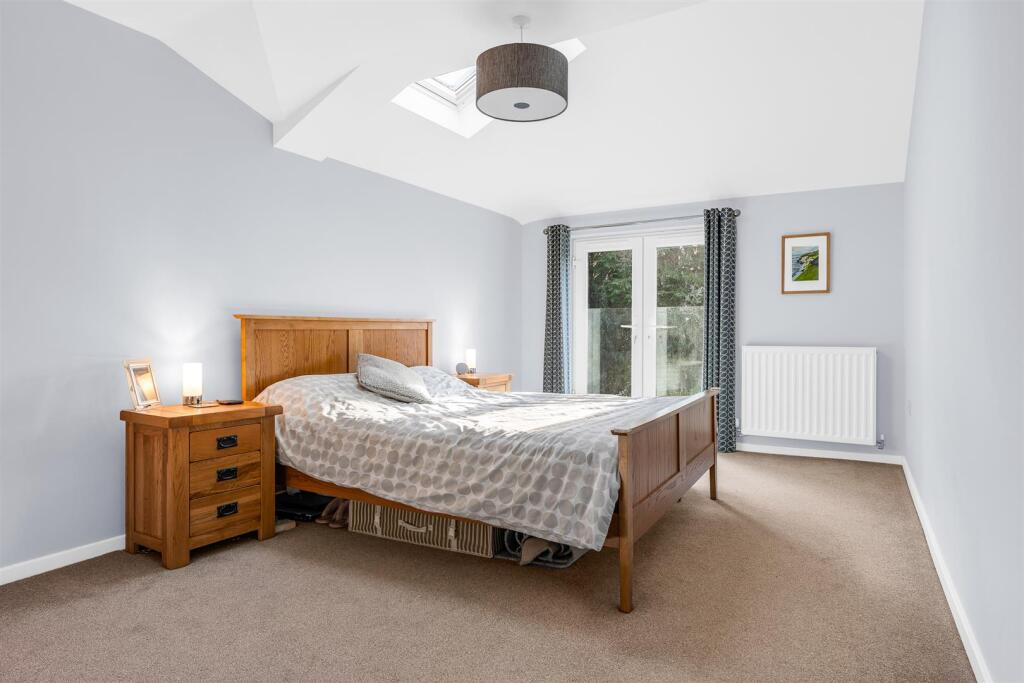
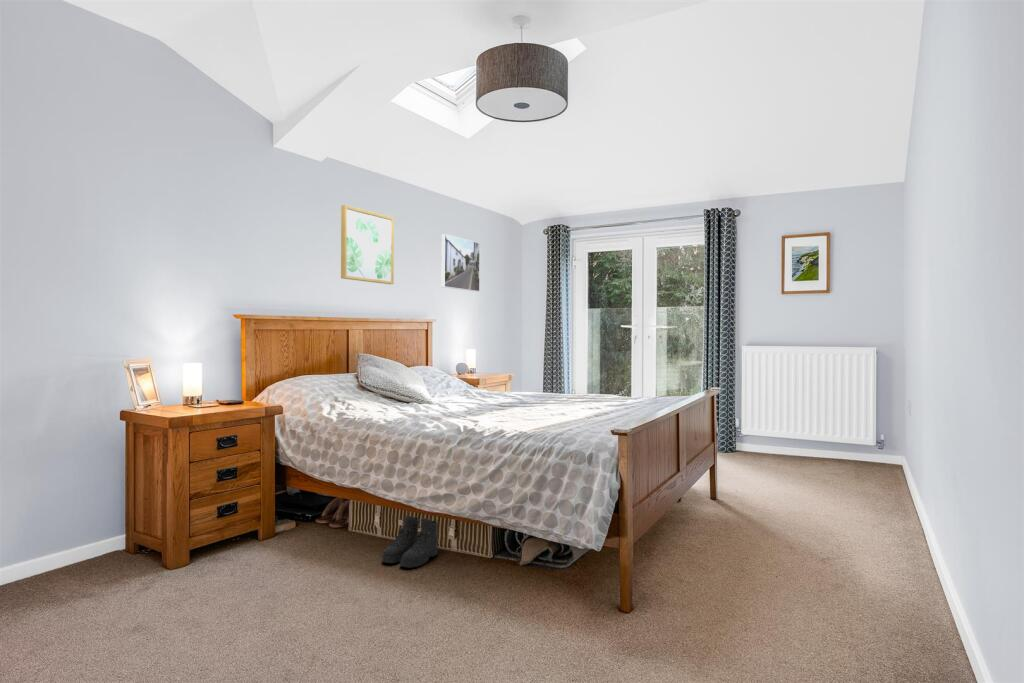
+ wall art (368, 246)
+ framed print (461, 264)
+ boots (410, 538)
